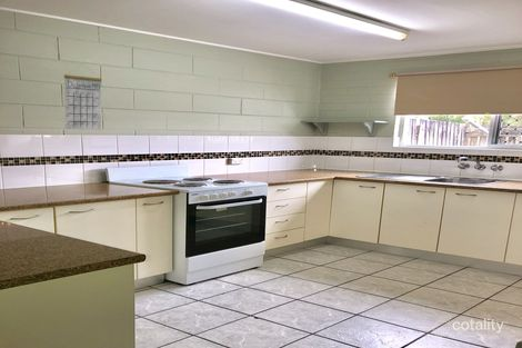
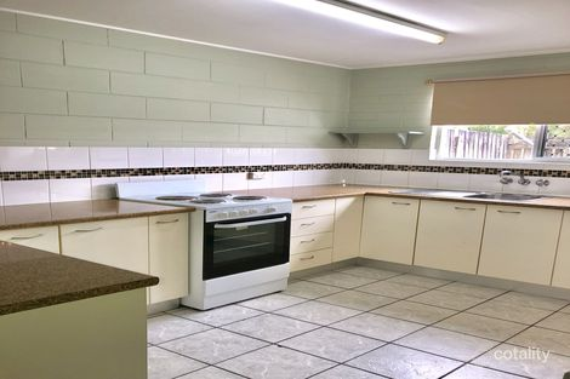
- calendar (83, 97)
